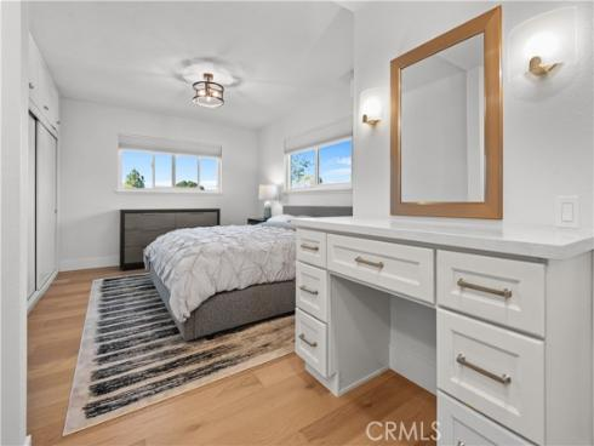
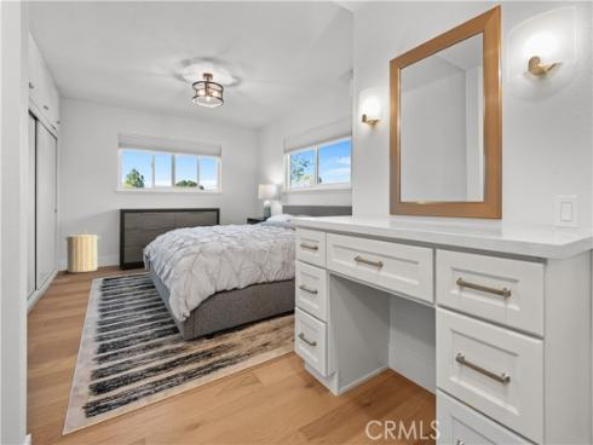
+ laundry hamper (82, 249)
